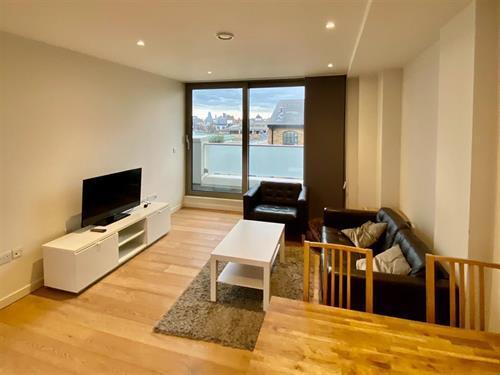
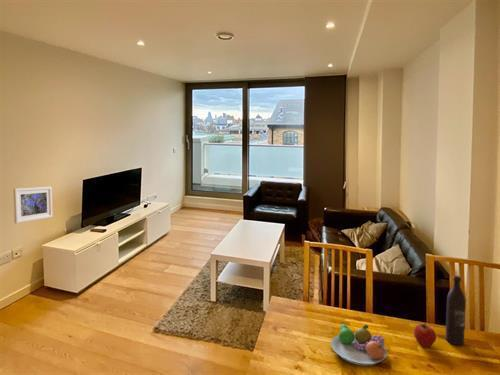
+ fruit bowl (357, 340)
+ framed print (34, 203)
+ apple (424, 333)
+ wine bottle (455, 309)
